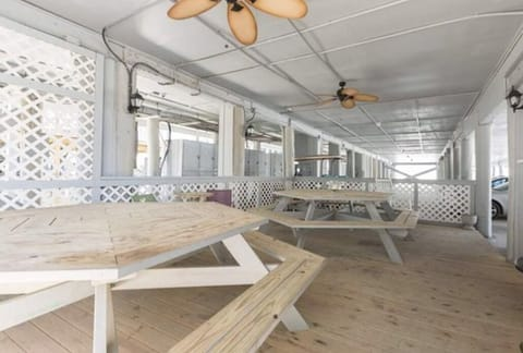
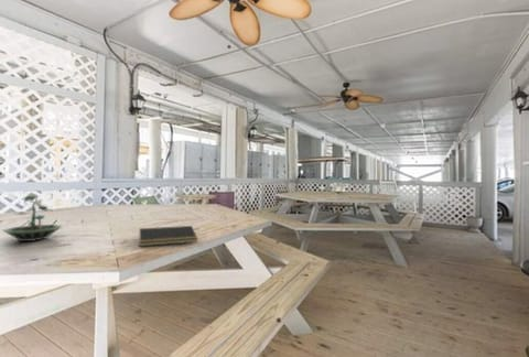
+ terrarium (34, 203)
+ notepad (168, 235)
